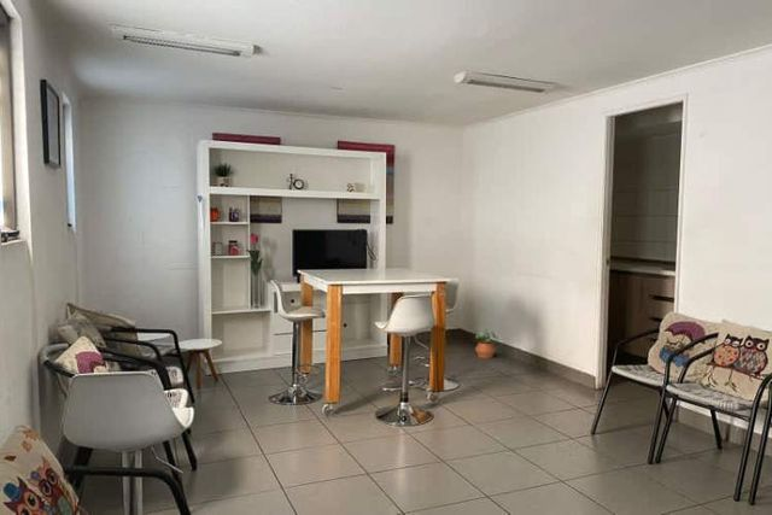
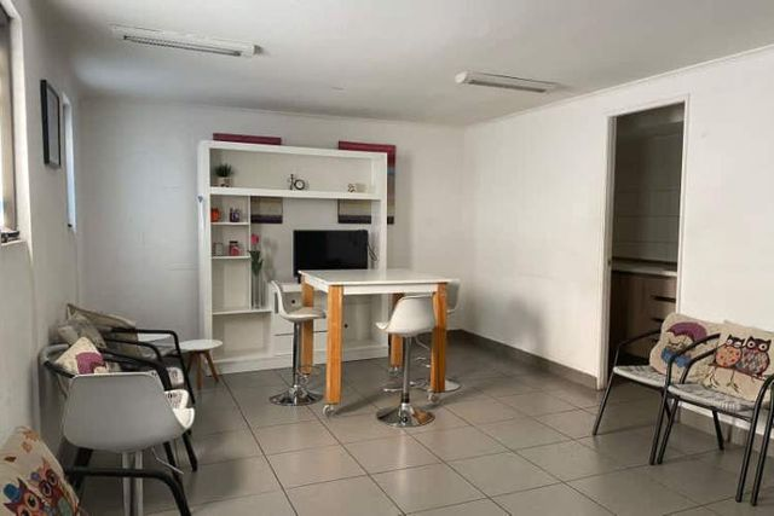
- potted plant (487, 341)
